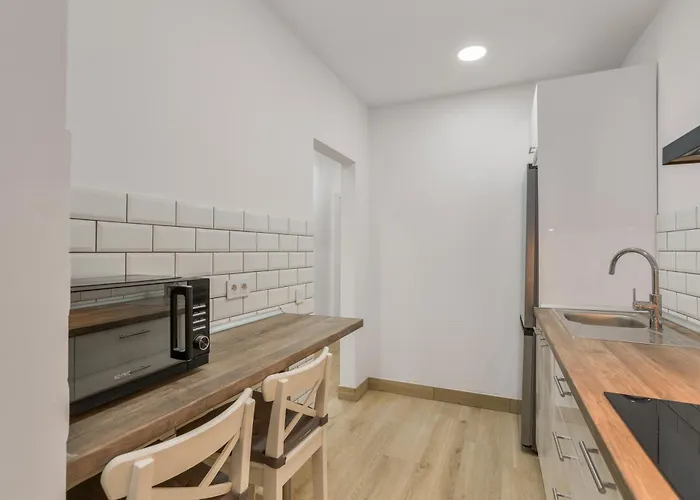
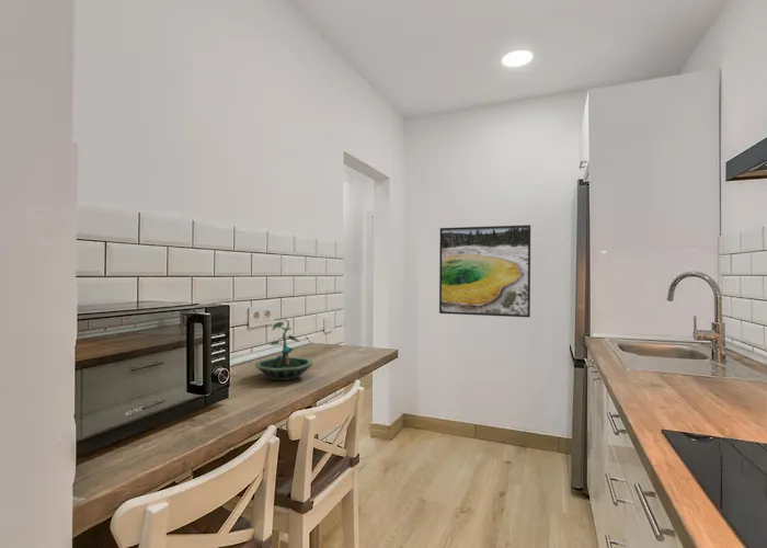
+ terrarium (285, 331)
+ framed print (483, 271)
